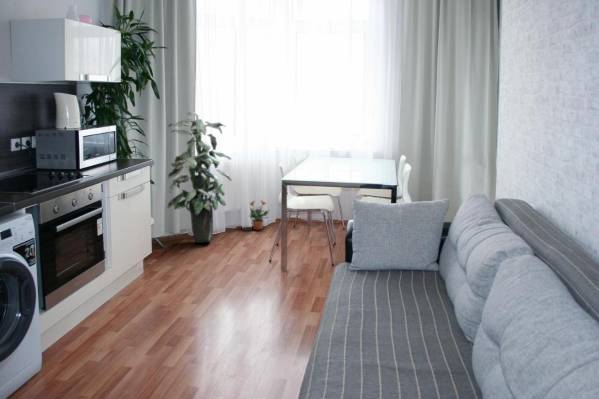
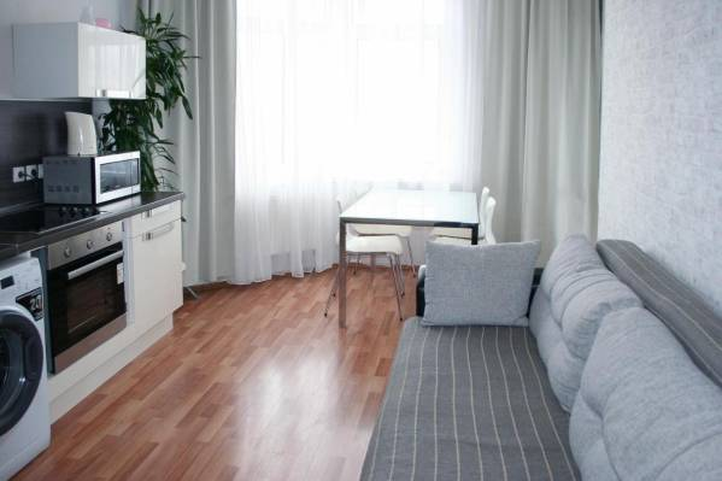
- potted plant (258, 214)
- indoor plant (197, 177)
